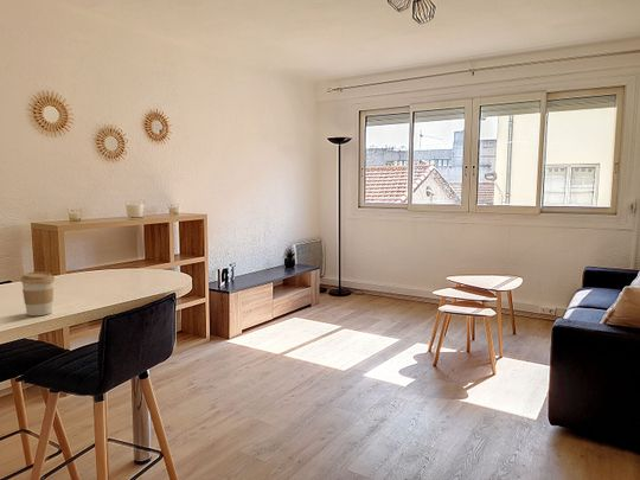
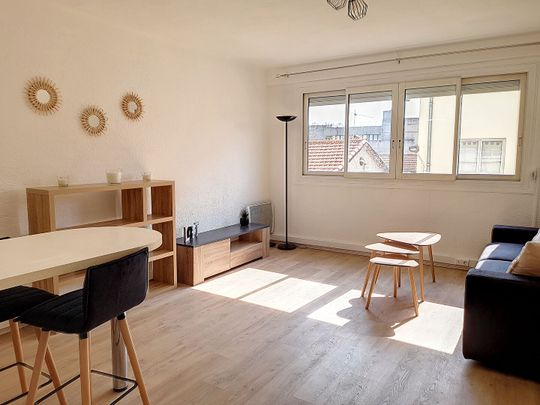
- coffee cup (38, 293)
